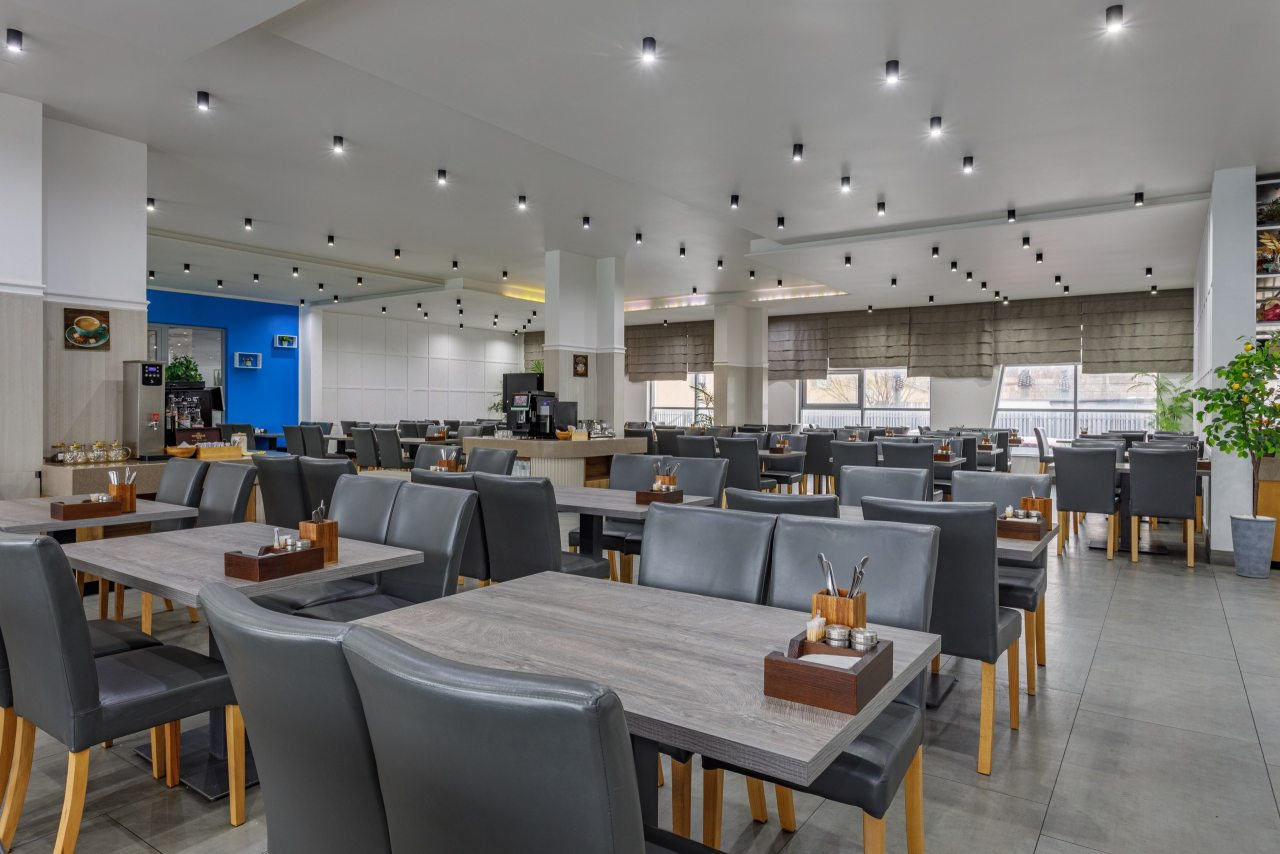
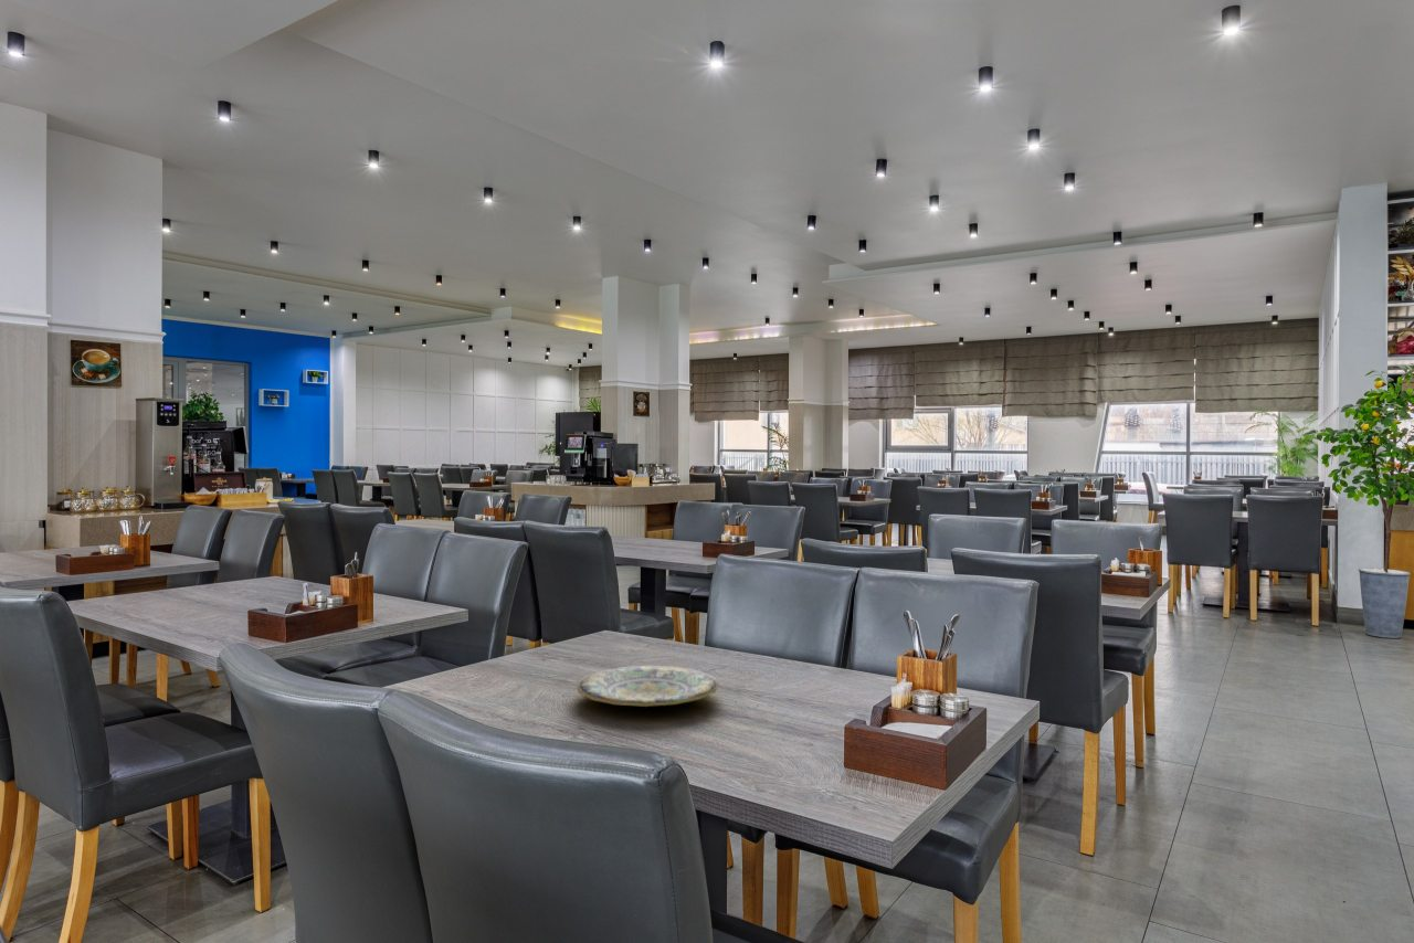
+ plate (647, 690)
